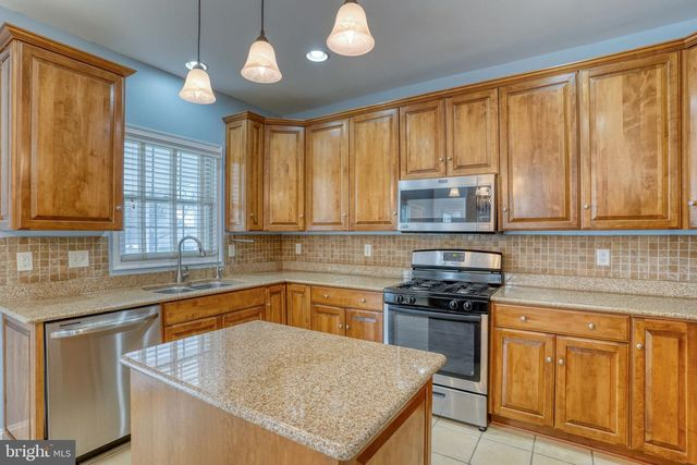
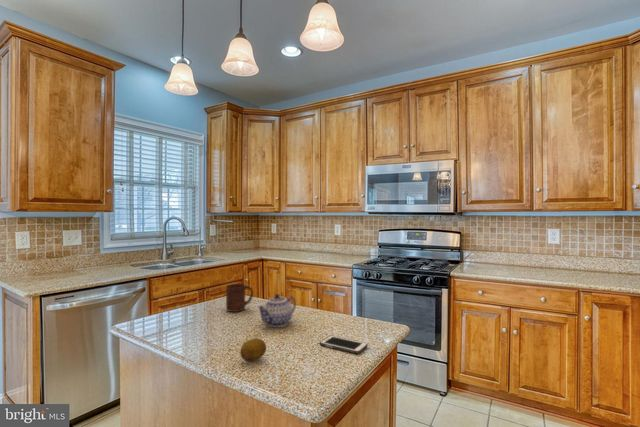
+ cell phone (343, 344)
+ teapot (277, 309)
+ fruit (253, 349)
+ cup (238, 297)
